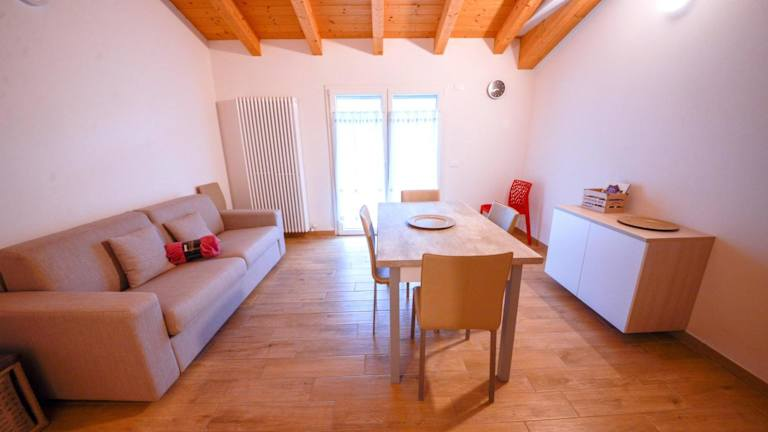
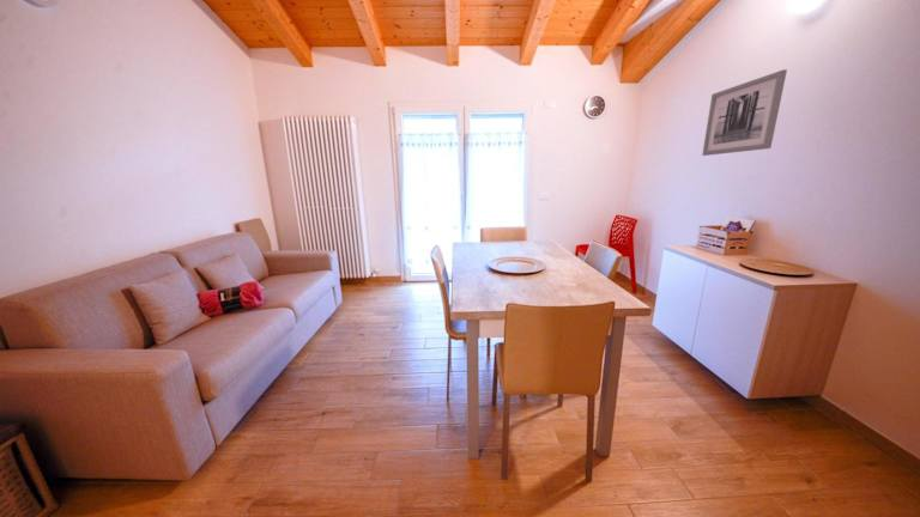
+ wall art (738, 118)
